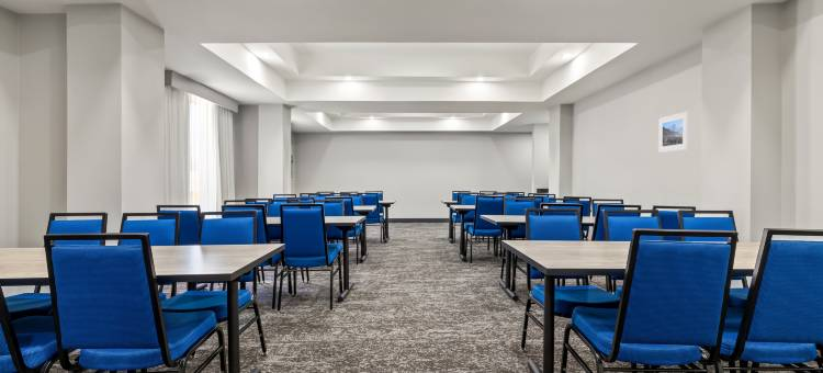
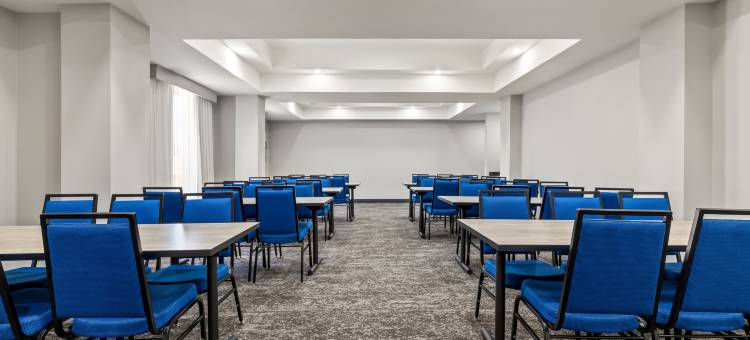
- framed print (673, 133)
